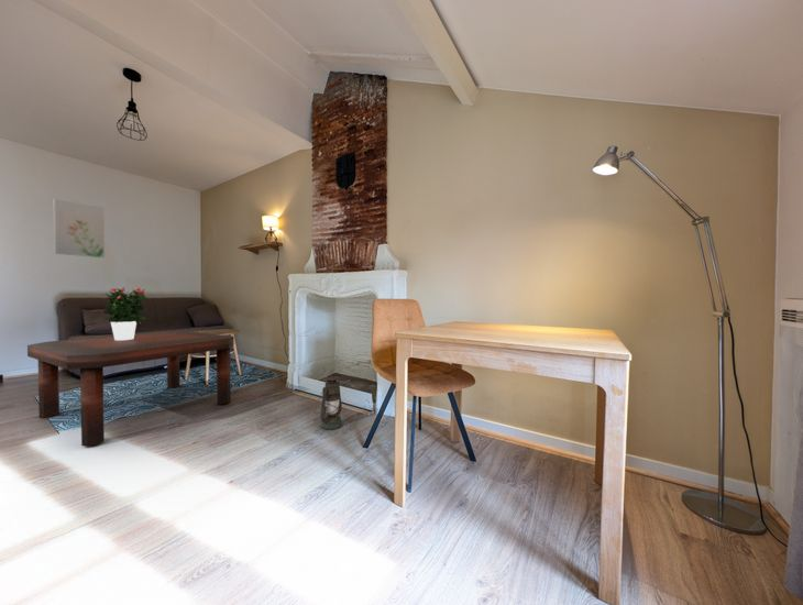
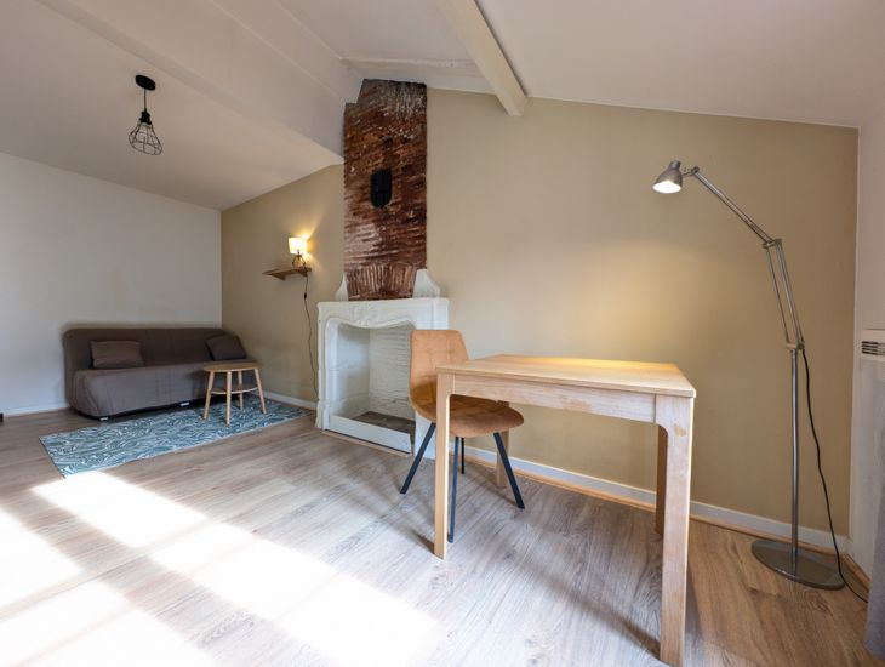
- potted flower (125, 312)
- lantern (330, 400)
- wall art (79, 229)
- coffee table (142, 361)
